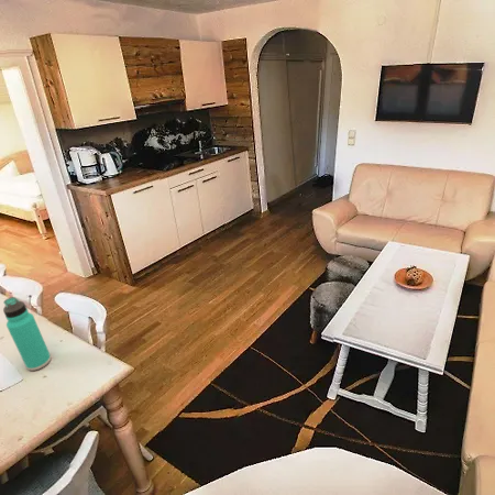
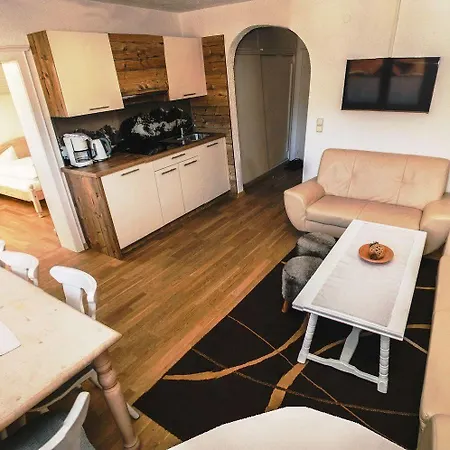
- thermos bottle (25, 333)
